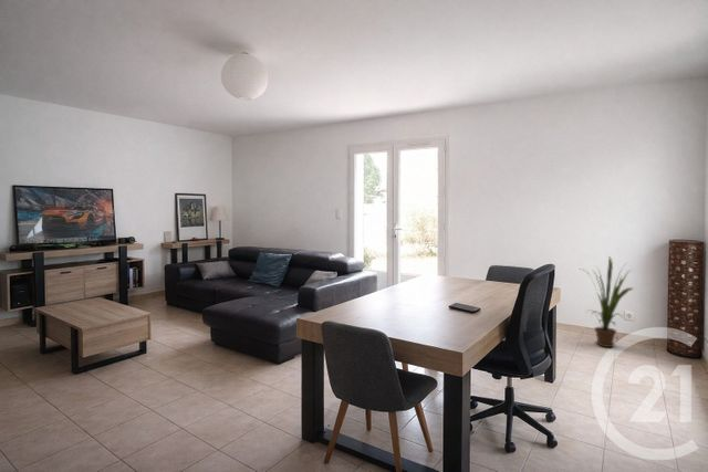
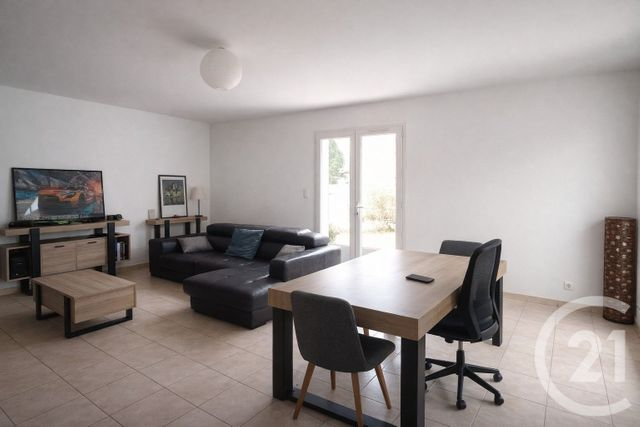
- house plant (604, 301)
